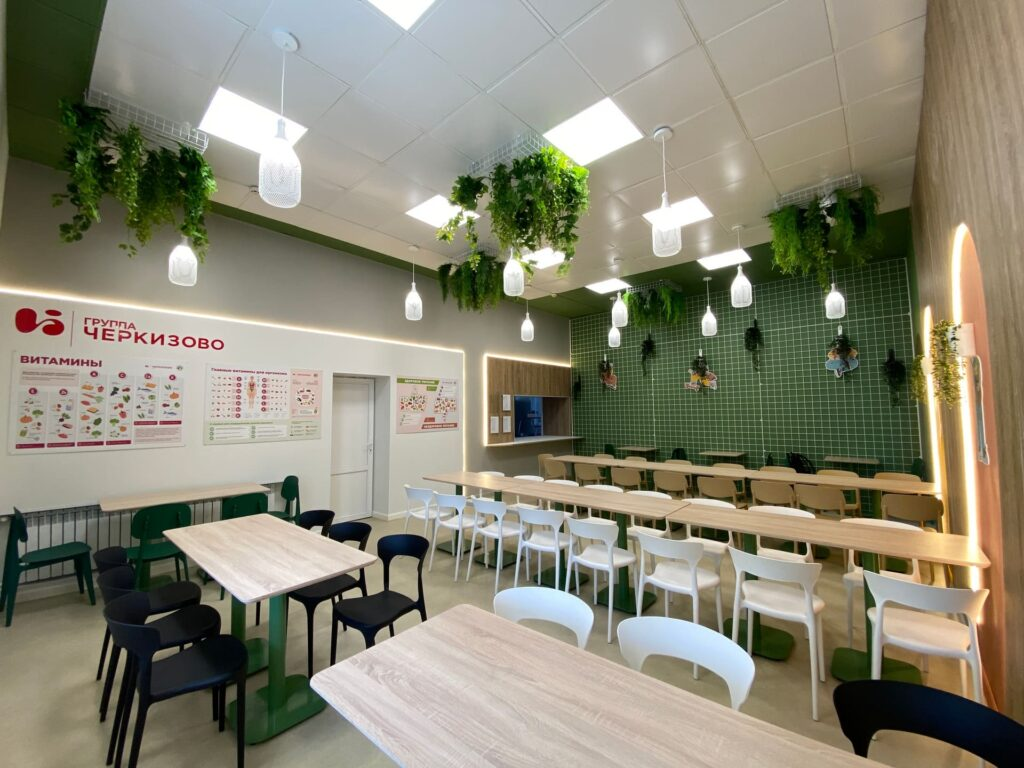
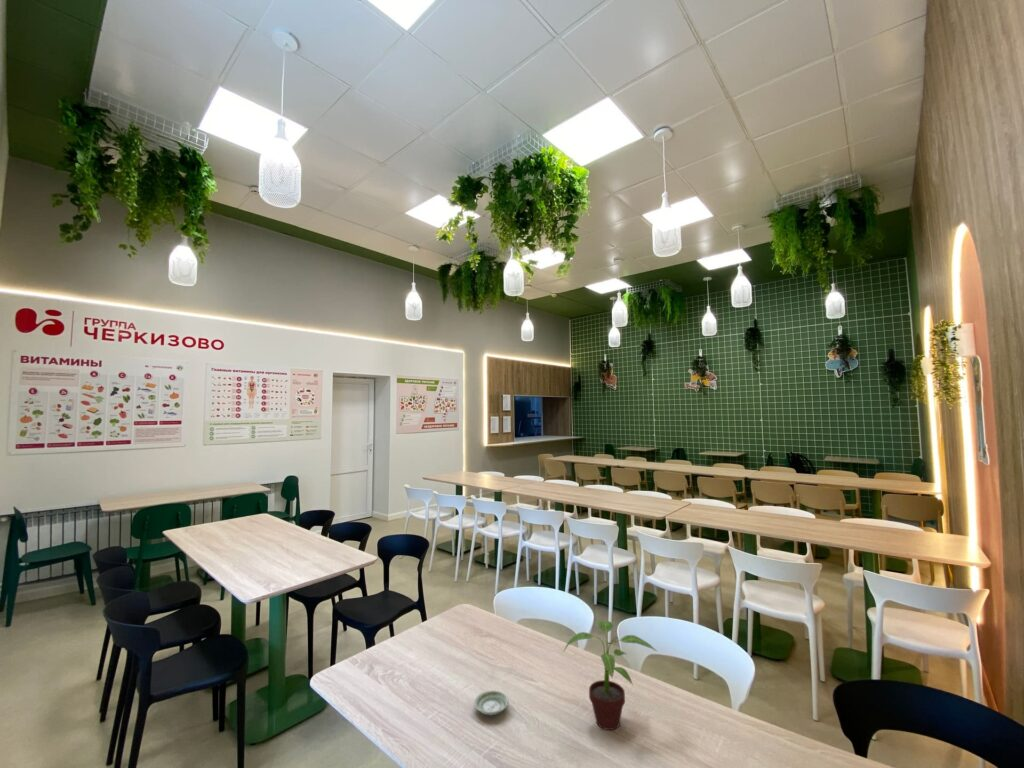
+ saucer (491, 705)
+ potted plant (611, 676)
